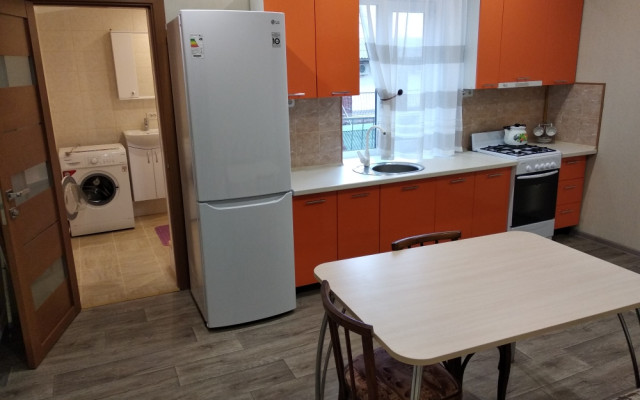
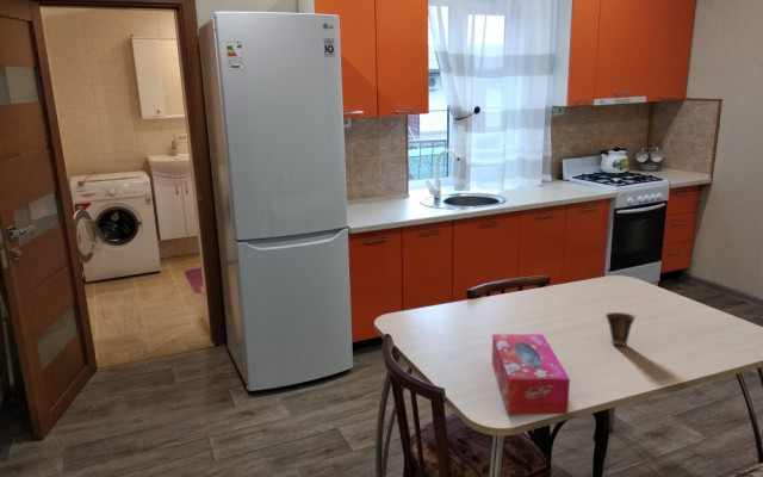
+ cup (619, 328)
+ tissue box (527, 371)
